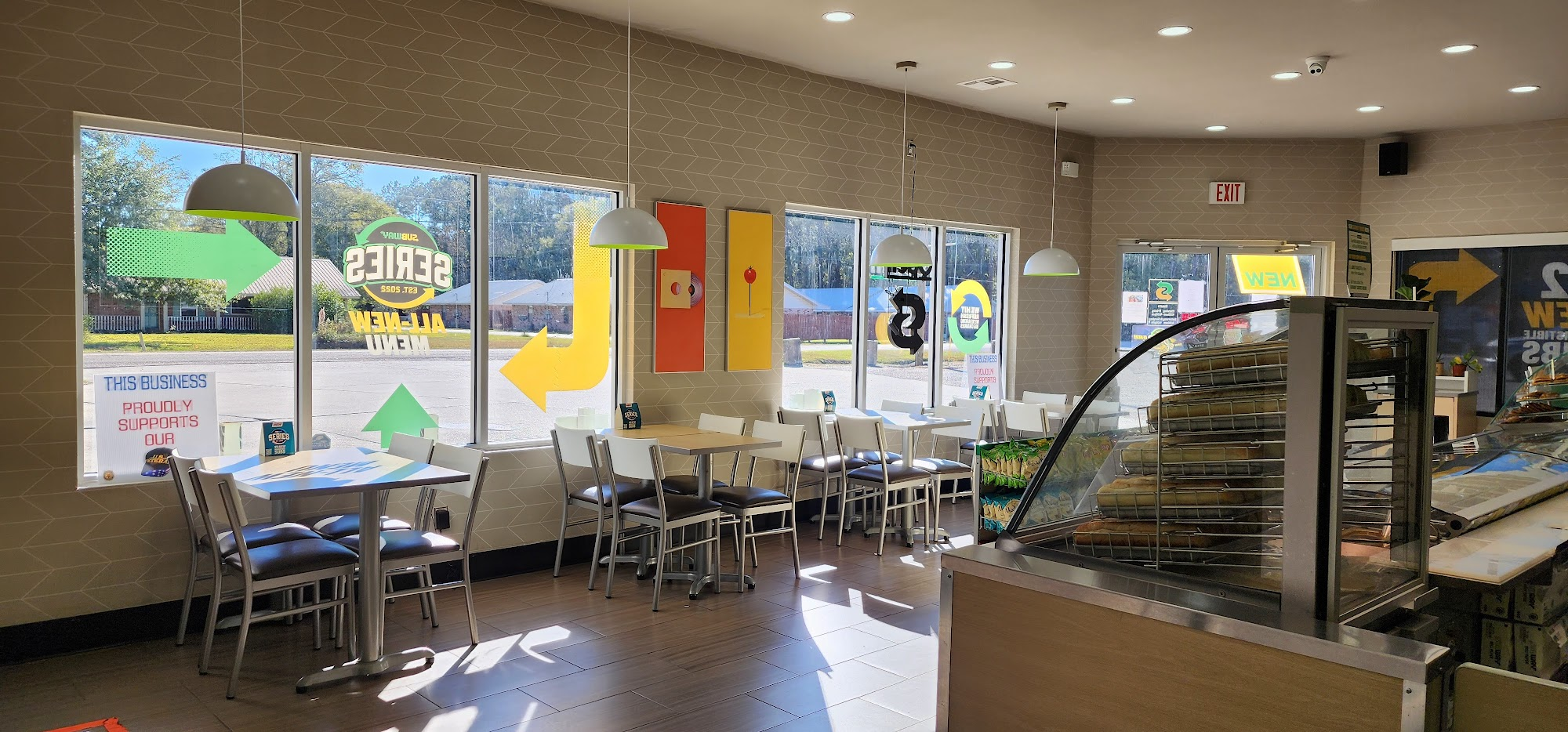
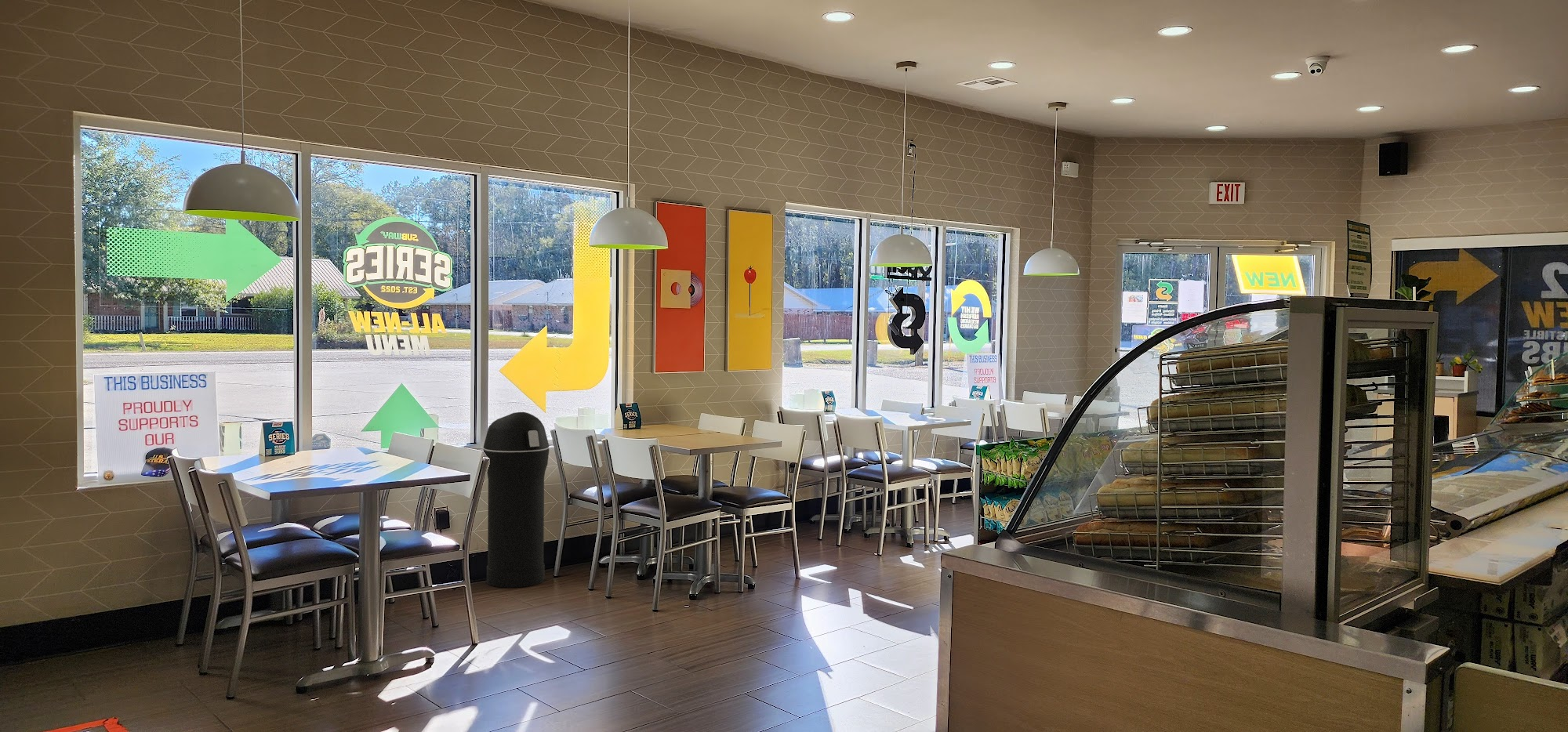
+ trash can (517, 496)
